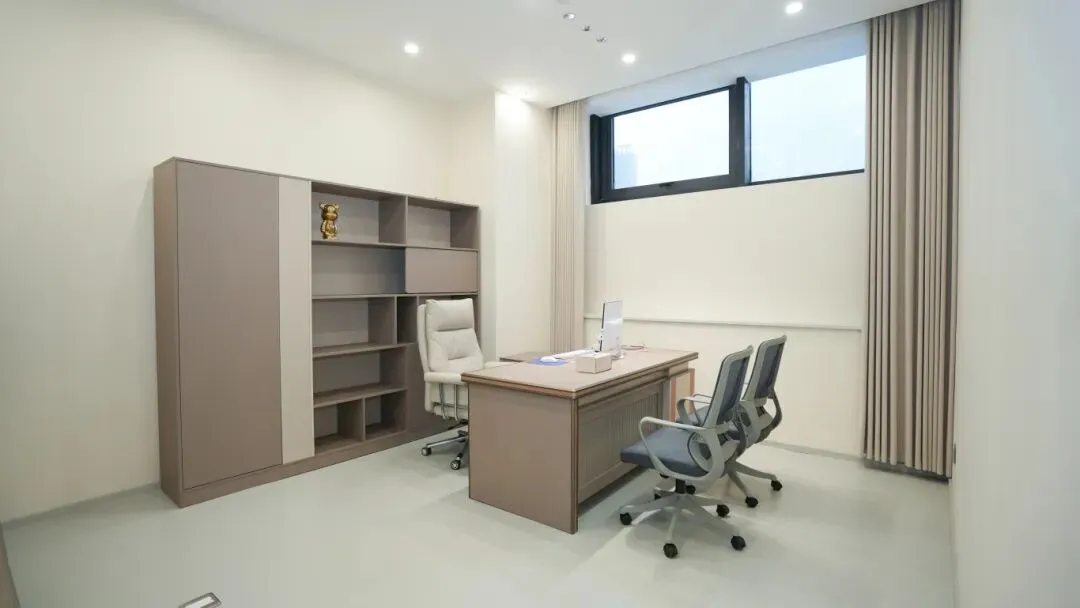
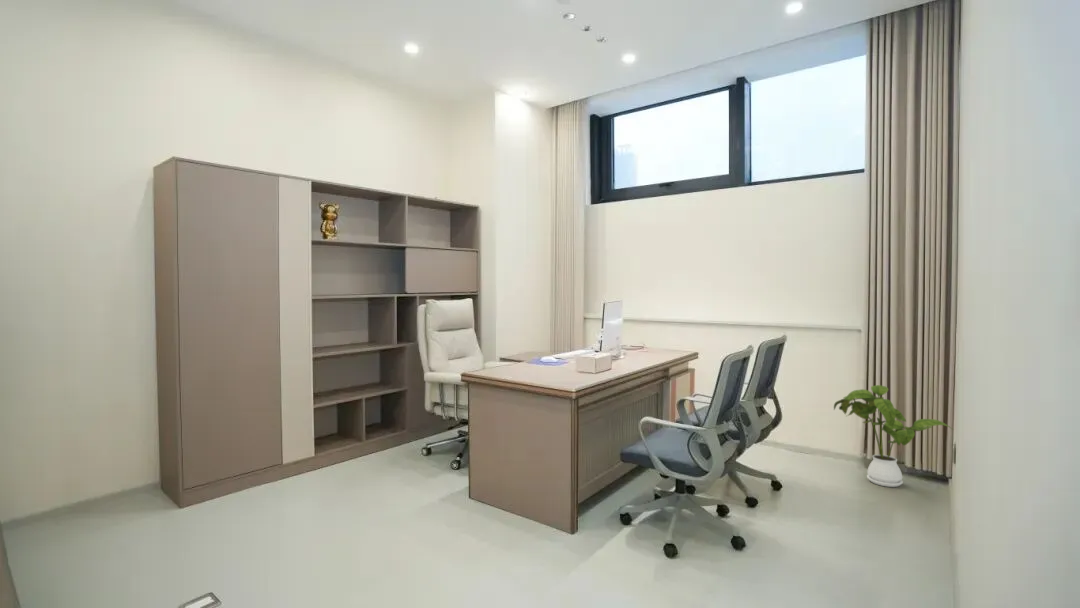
+ house plant (881, 436)
